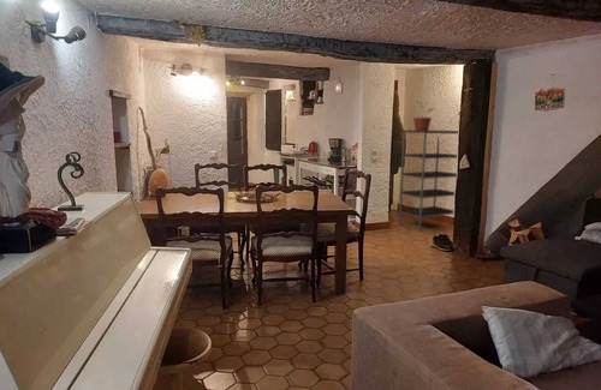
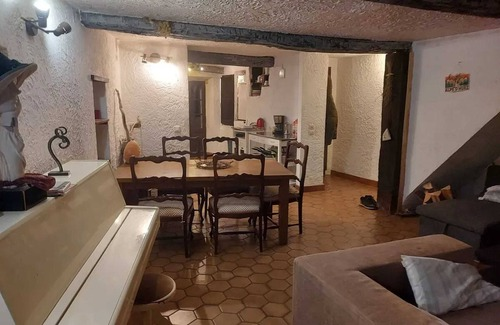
- potted plant (422, 115)
- shelving unit (429, 178)
